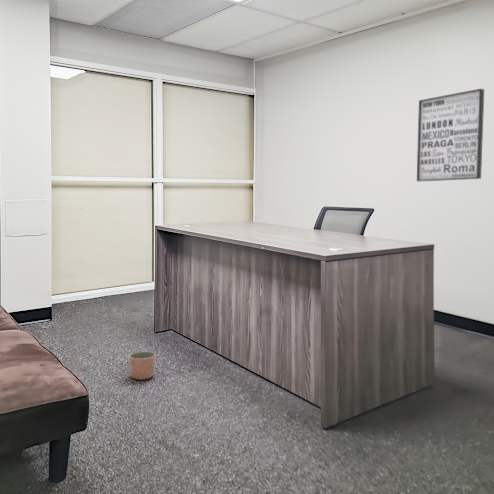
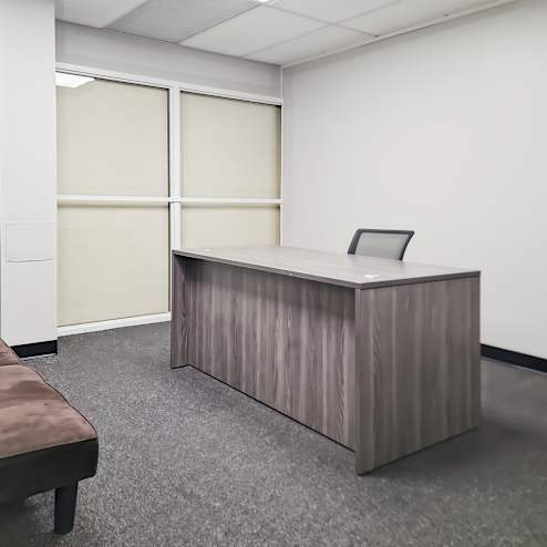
- wall art (448, 137)
- planter (142, 366)
